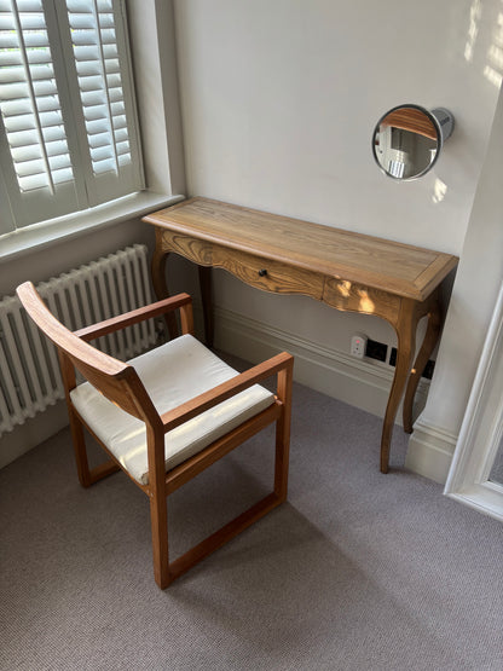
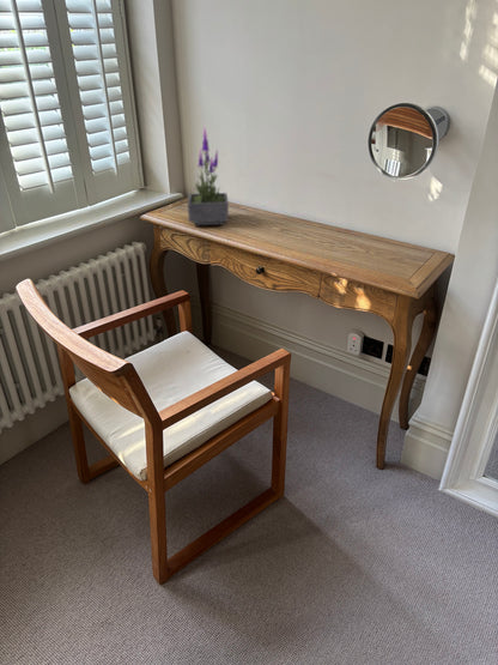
+ potted plant (206, 175)
